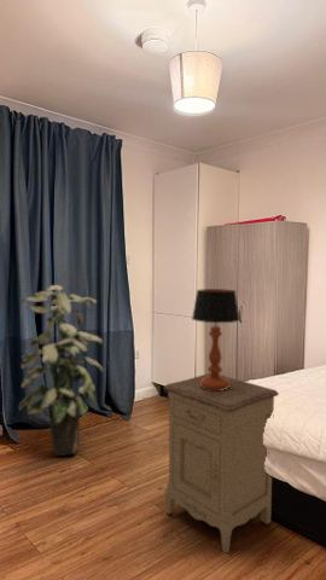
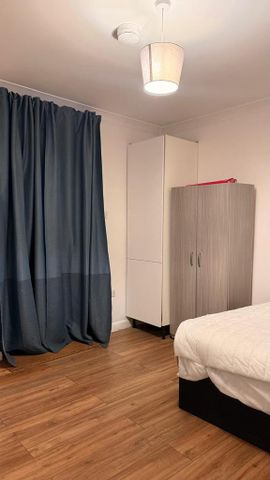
- table lamp (215, 338)
- indoor plant (58, 367)
- nightstand (214, 454)
